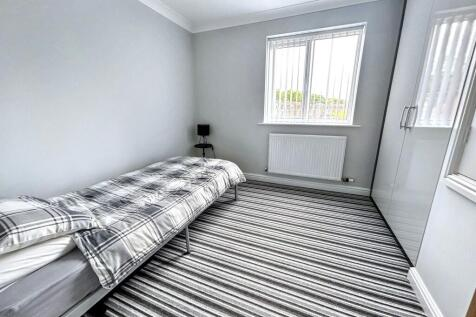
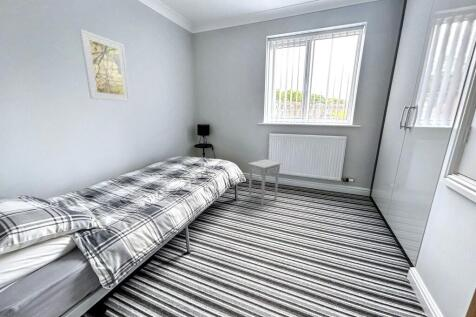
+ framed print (107, 70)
+ nightstand (264, 181)
